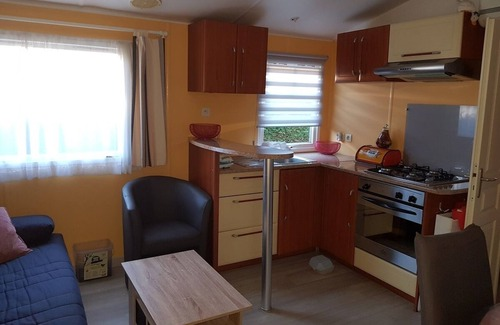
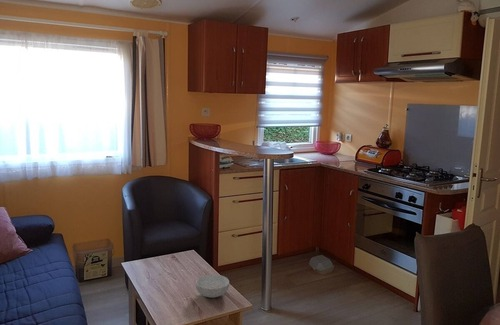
+ cereal bowl (212, 287)
